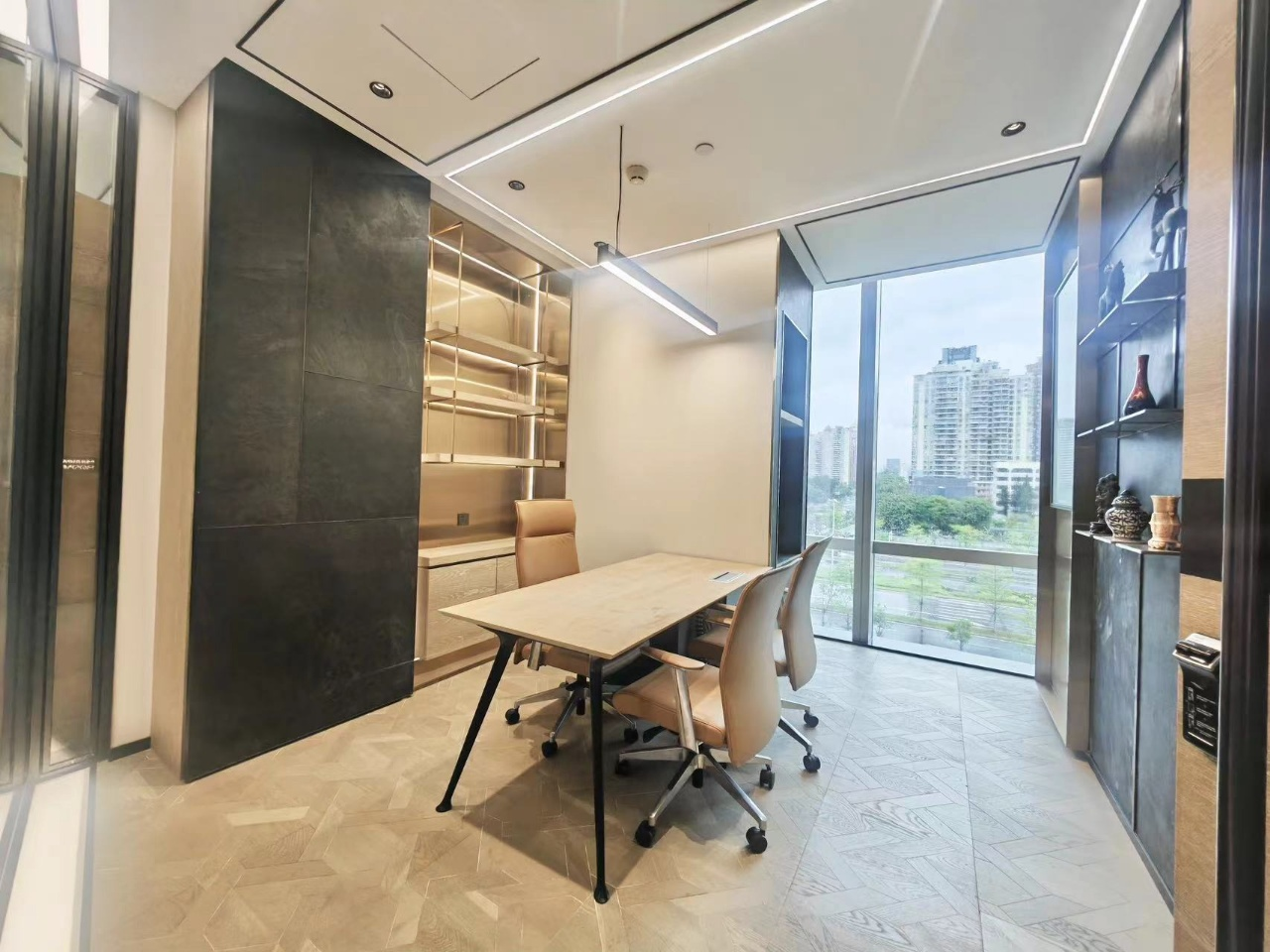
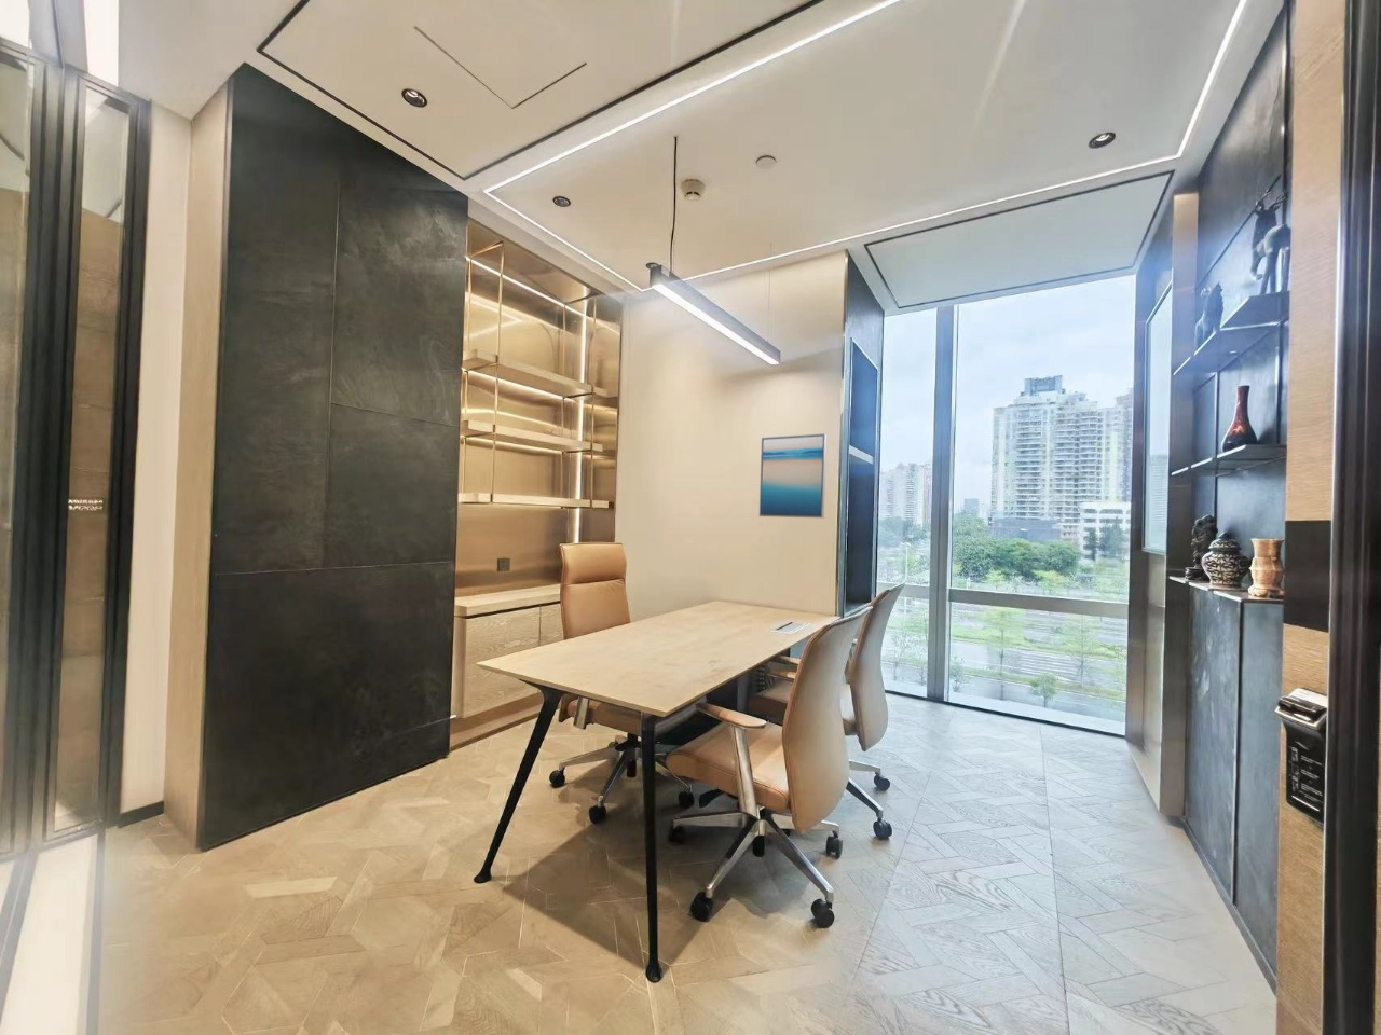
+ wall art (792, 476)
